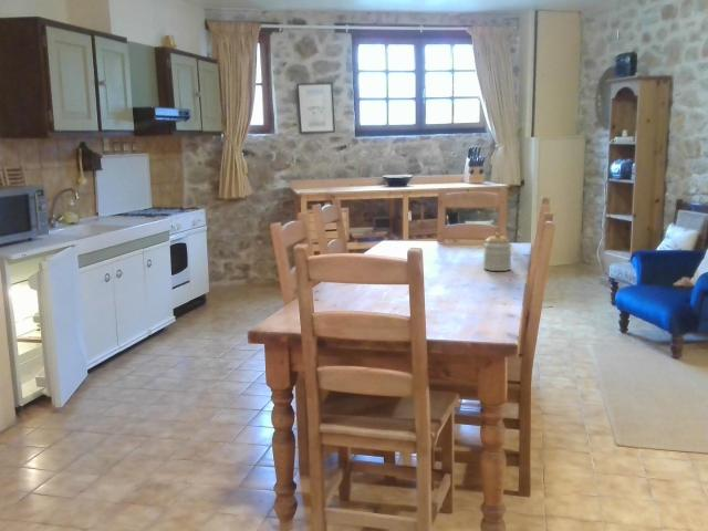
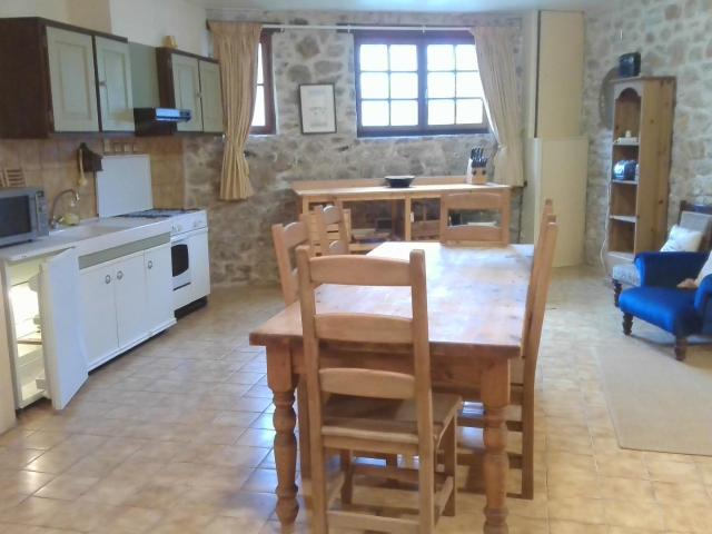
- jar (497, 250)
